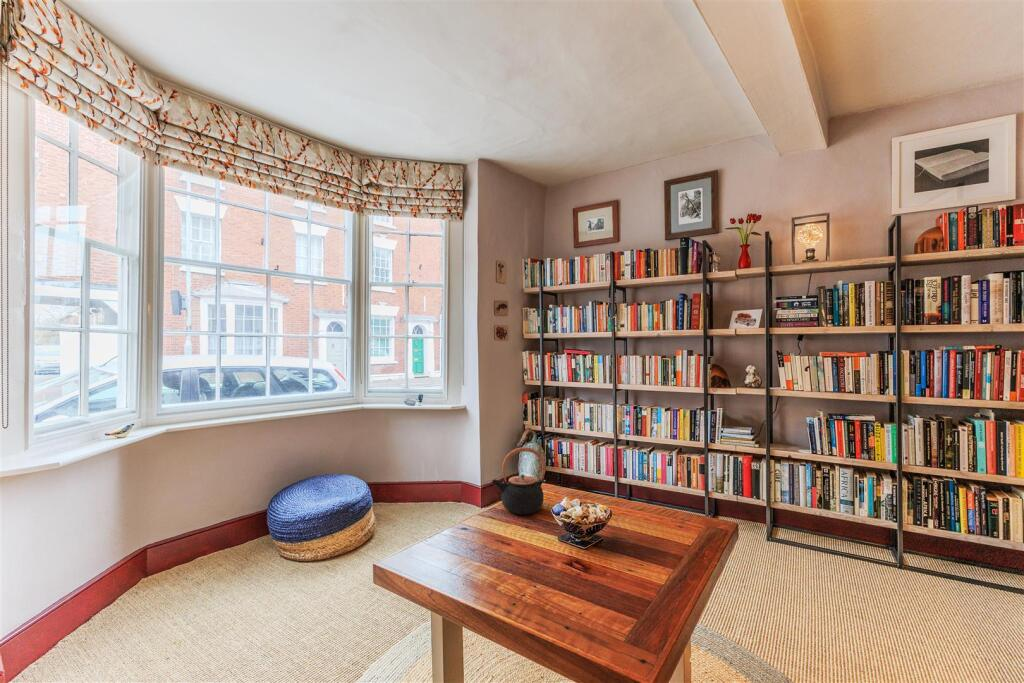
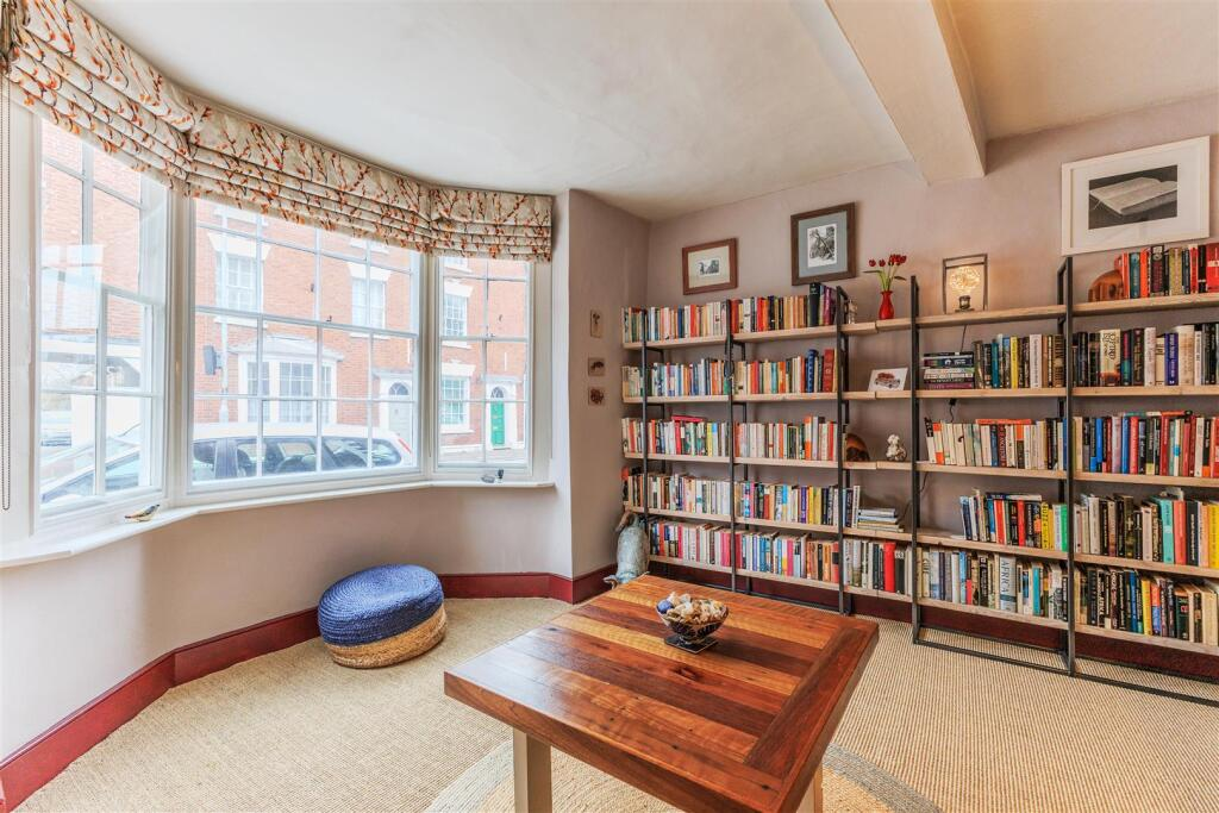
- teapot (518, 478)
